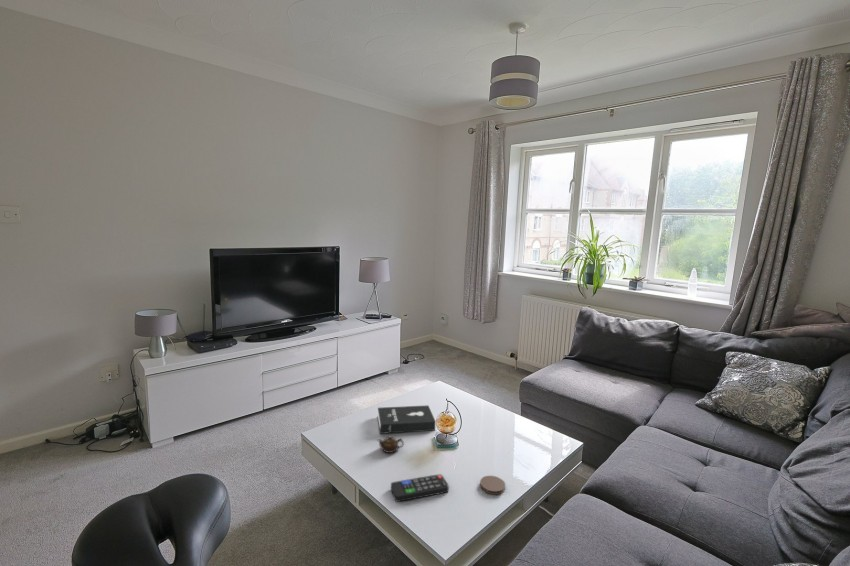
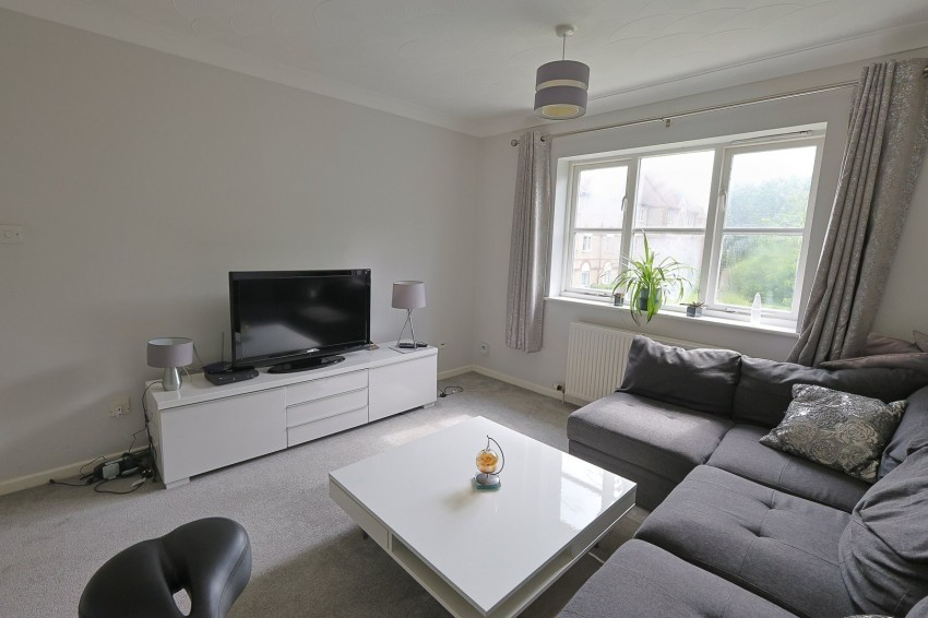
- remote control (419, 486)
- booklet (405, 418)
- coaster (492, 484)
- teapot (390, 443)
